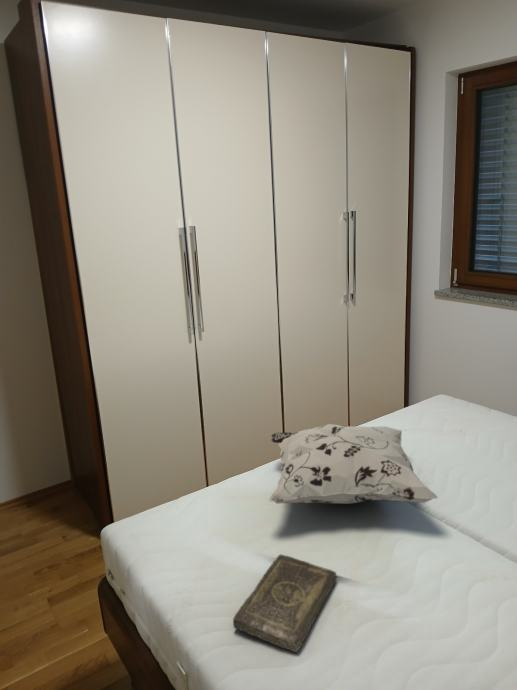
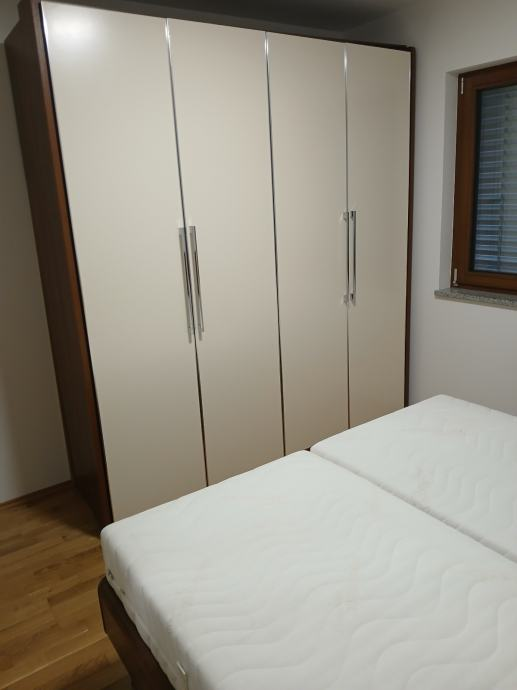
- book (287, 597)
- decorative pillow (343, 461)
